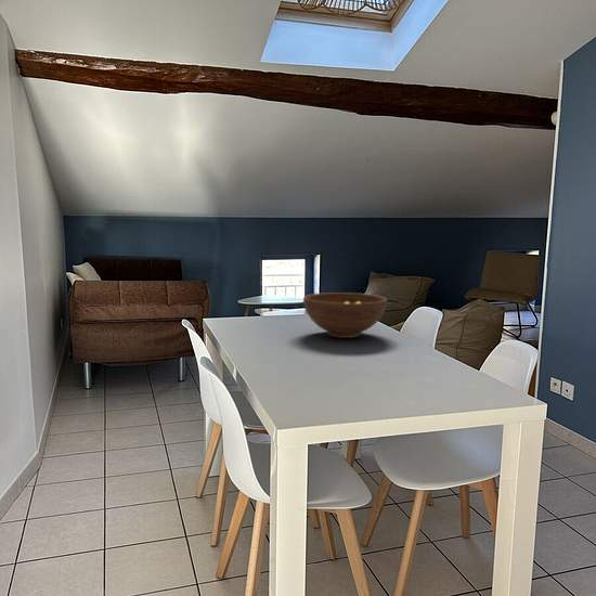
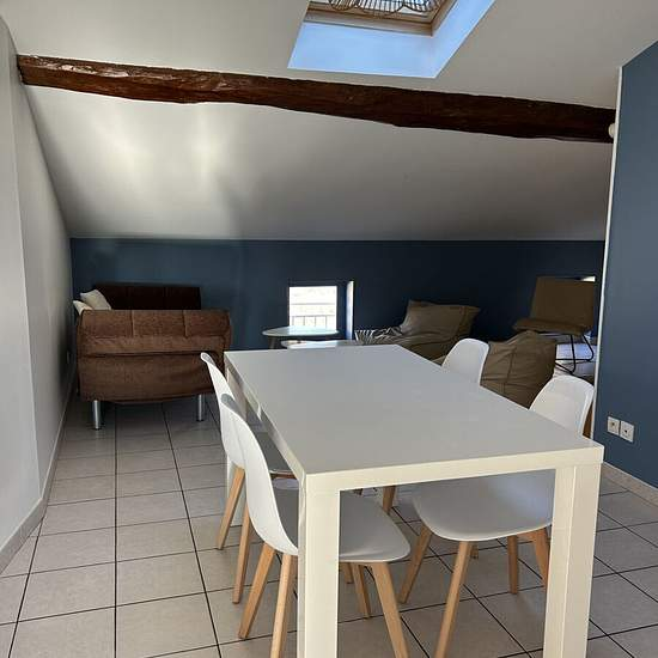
- fruit bowl (344, 316)
